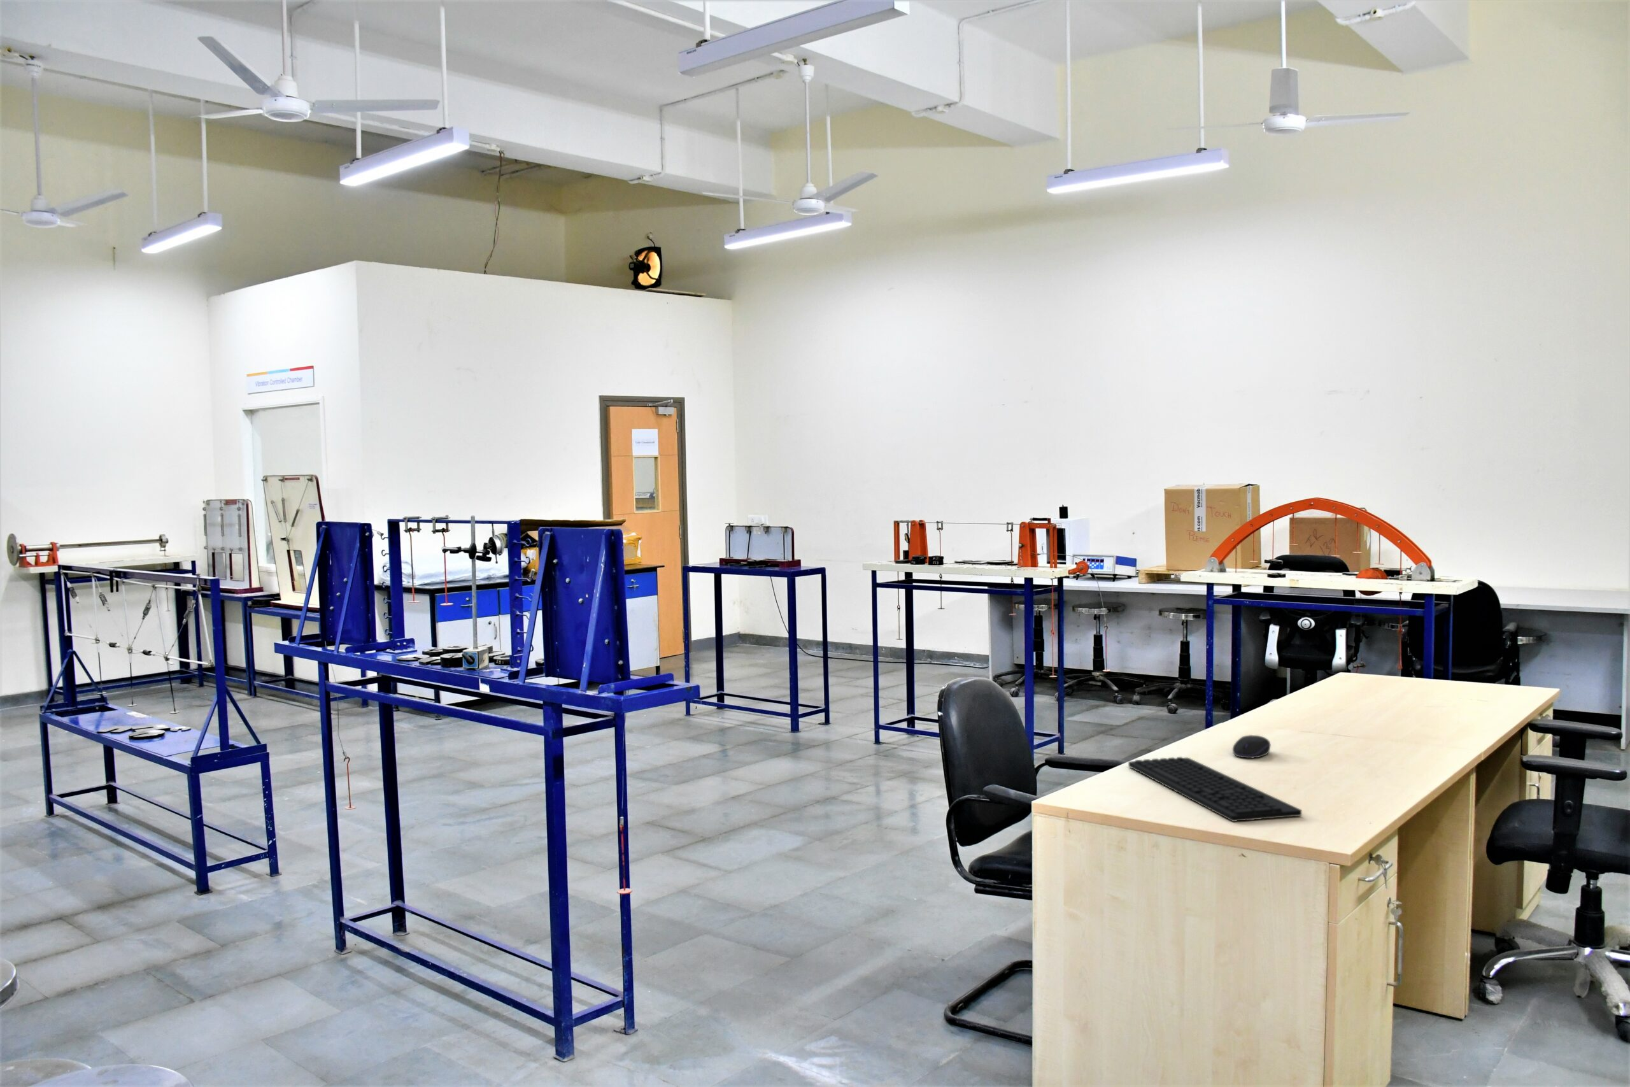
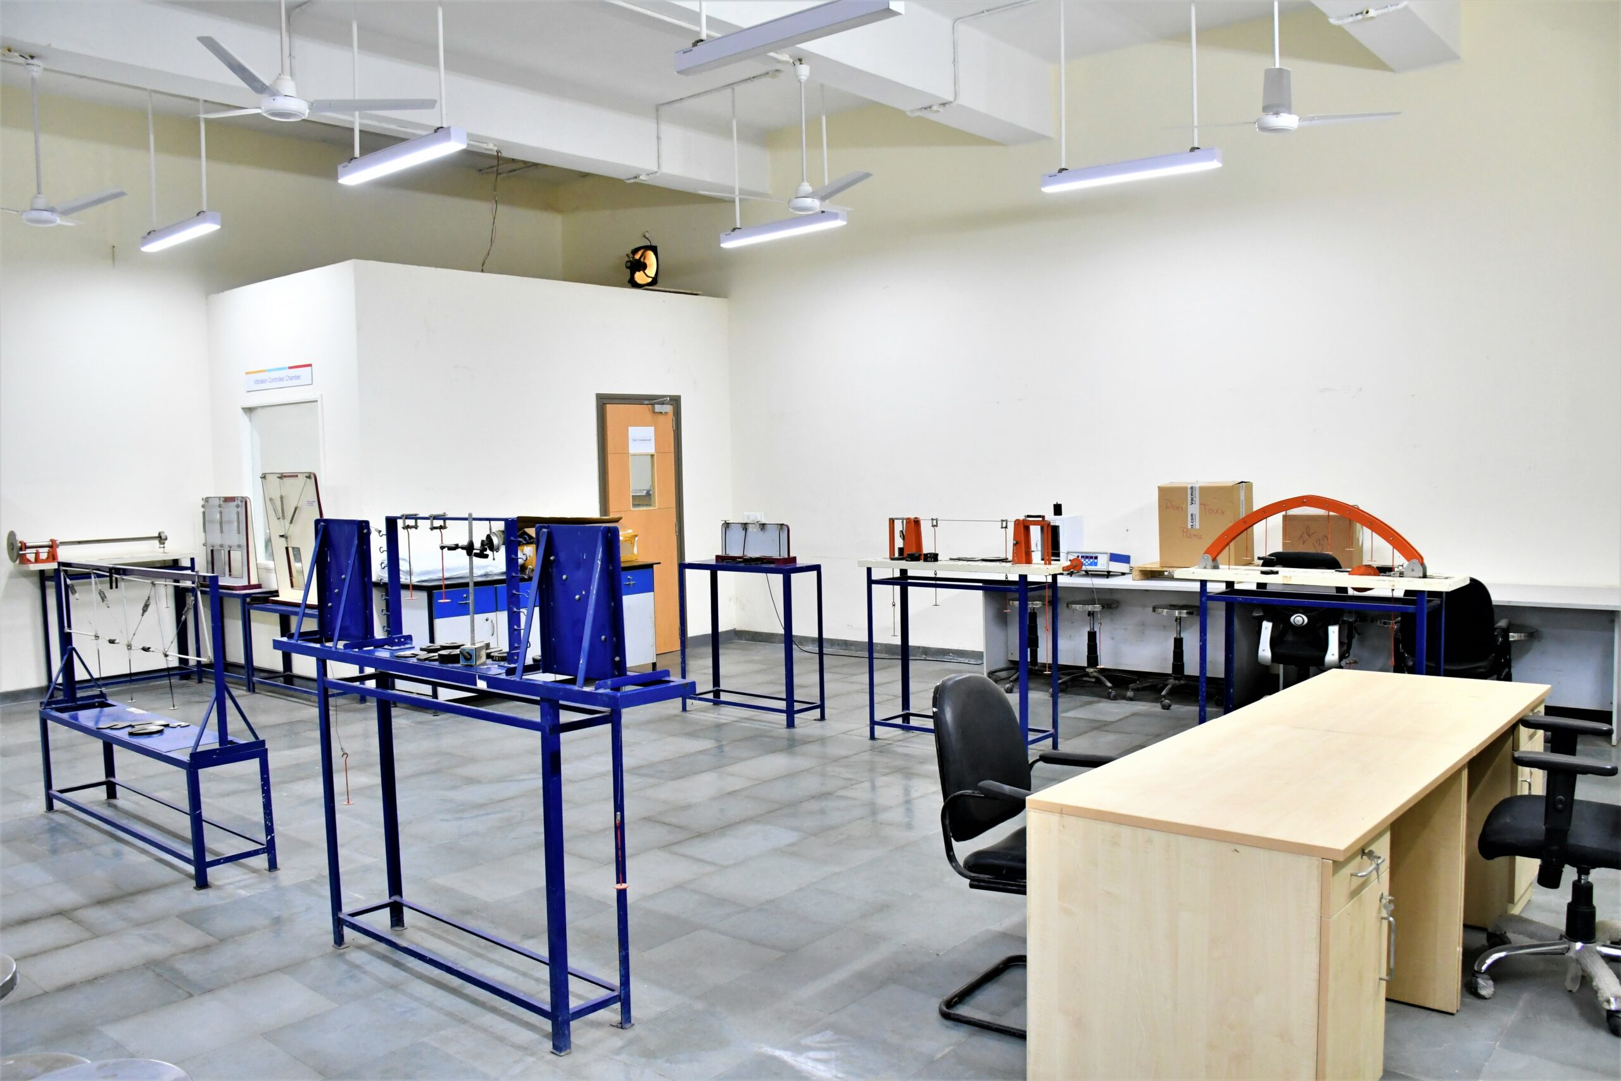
- keyboard (1208, 785)
- computer mouse (1252, 745)
